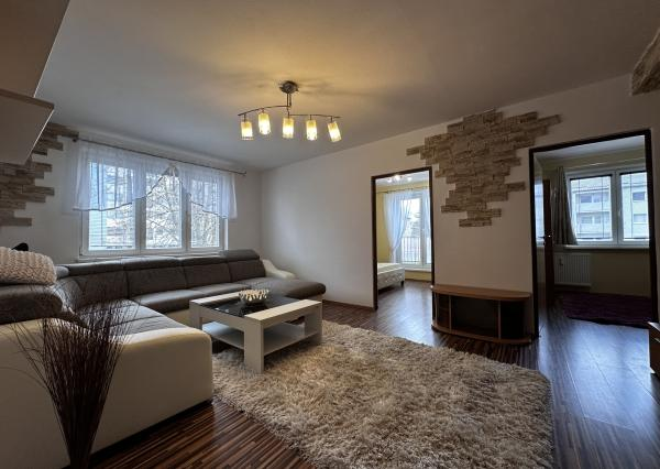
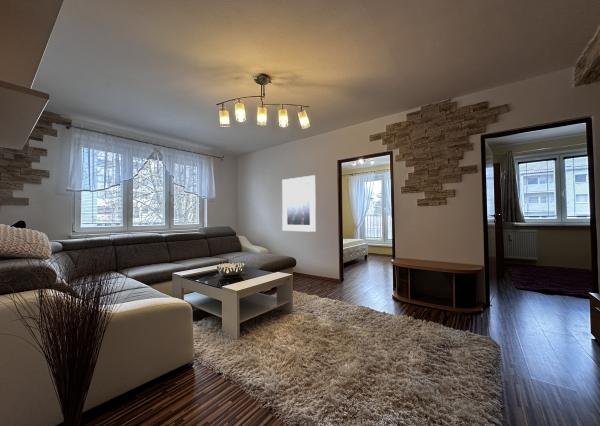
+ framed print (298, 204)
